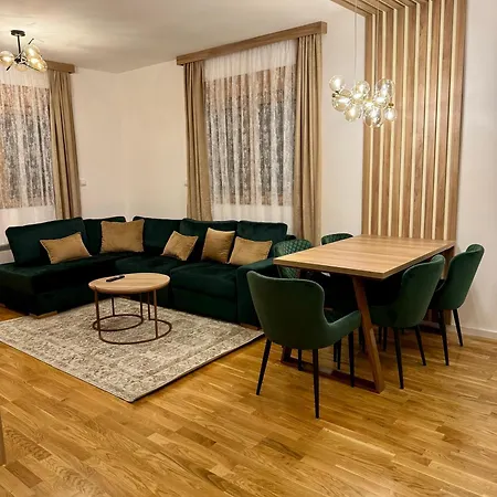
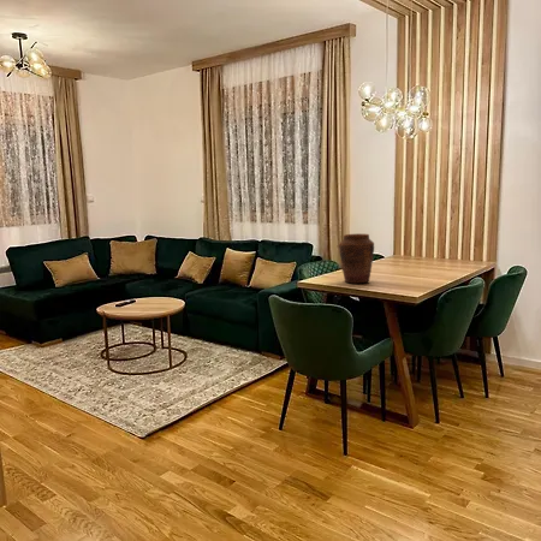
+ vase (356, 257)
